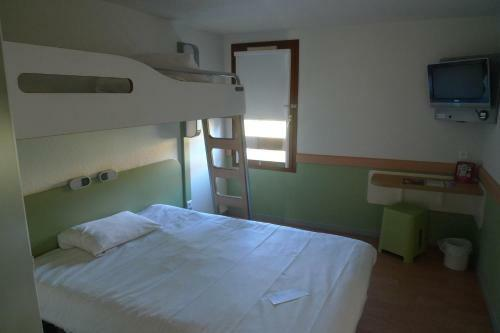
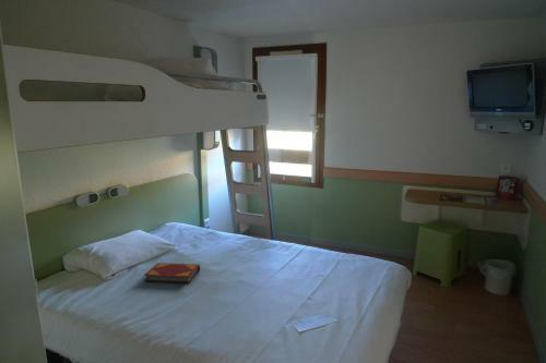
+ hardback book (173, 271)
